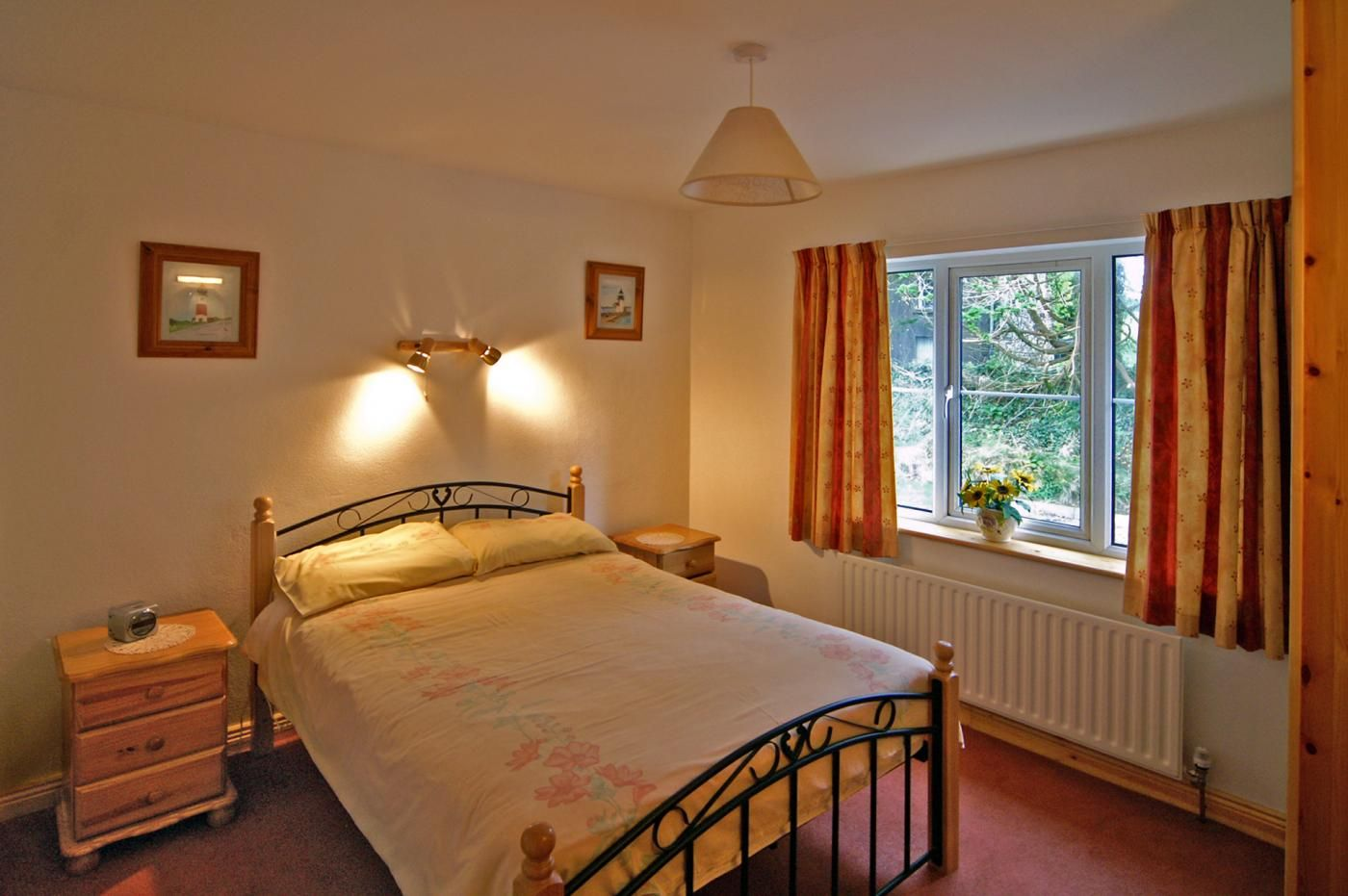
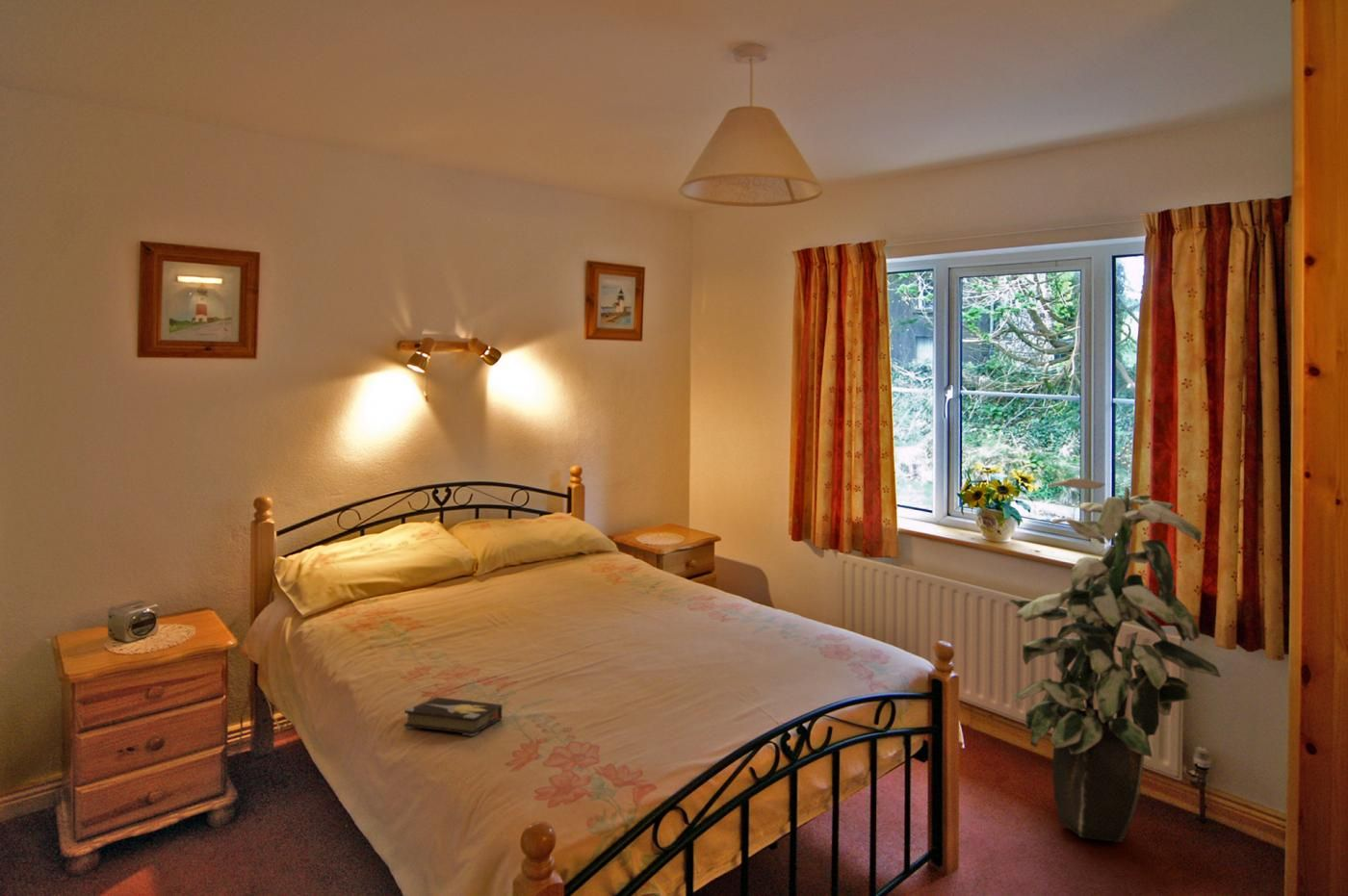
+ indoor plant (1099, 653)
+ hardback book (454, 713)
